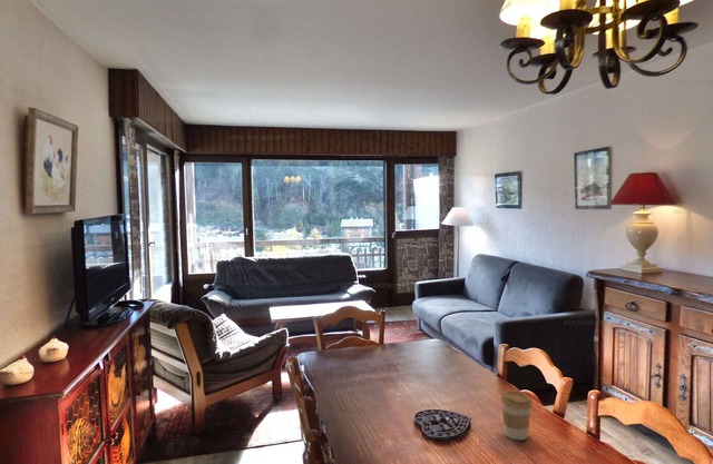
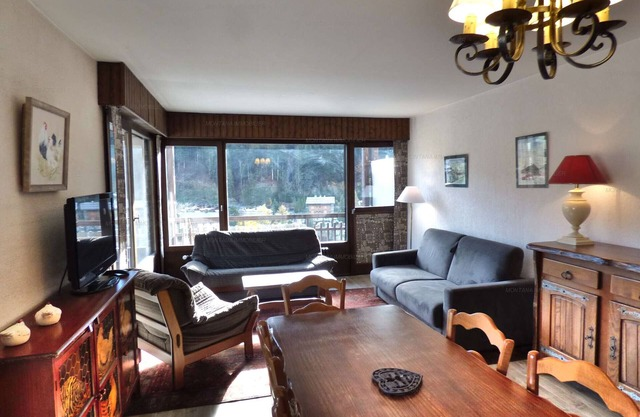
- coffee cup (516, 414)
